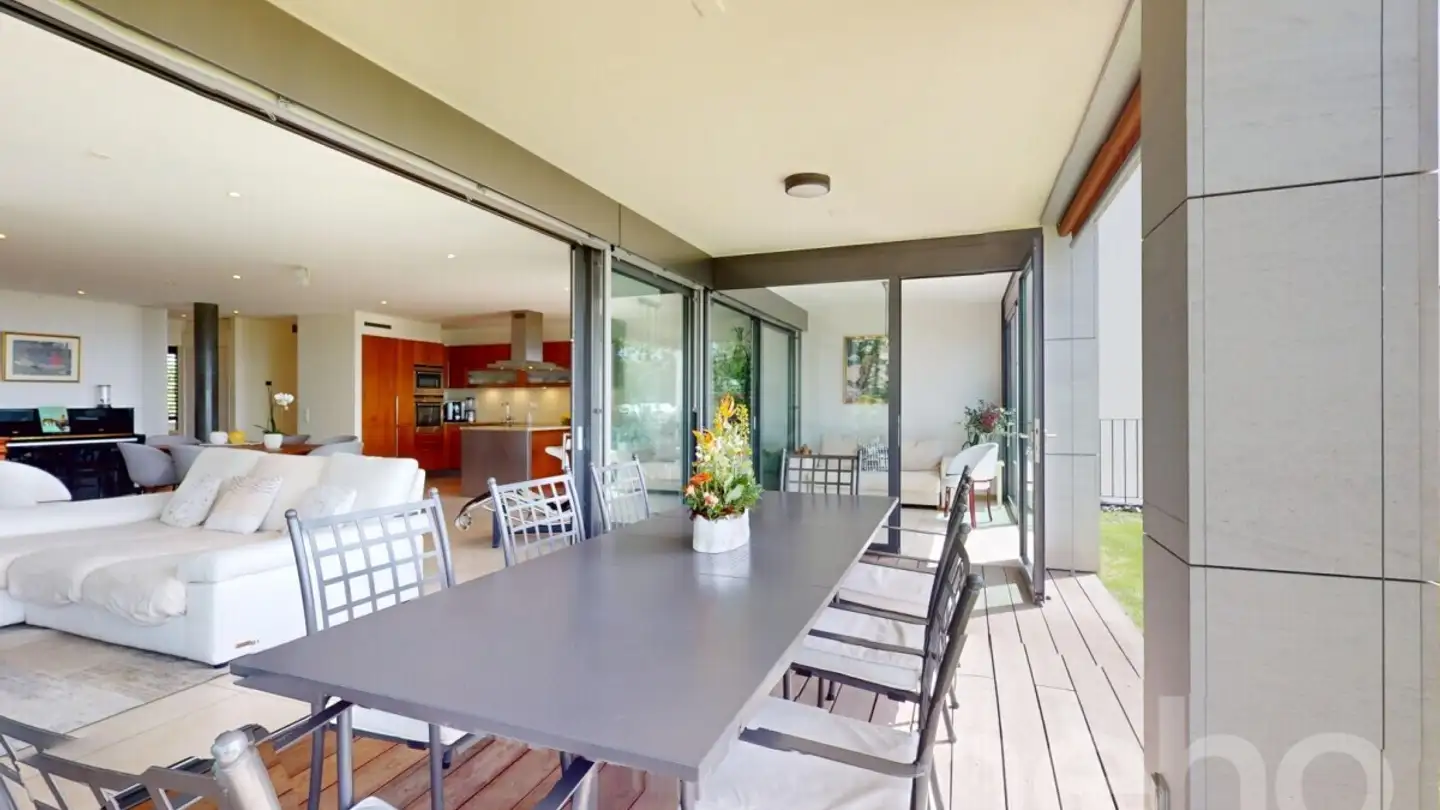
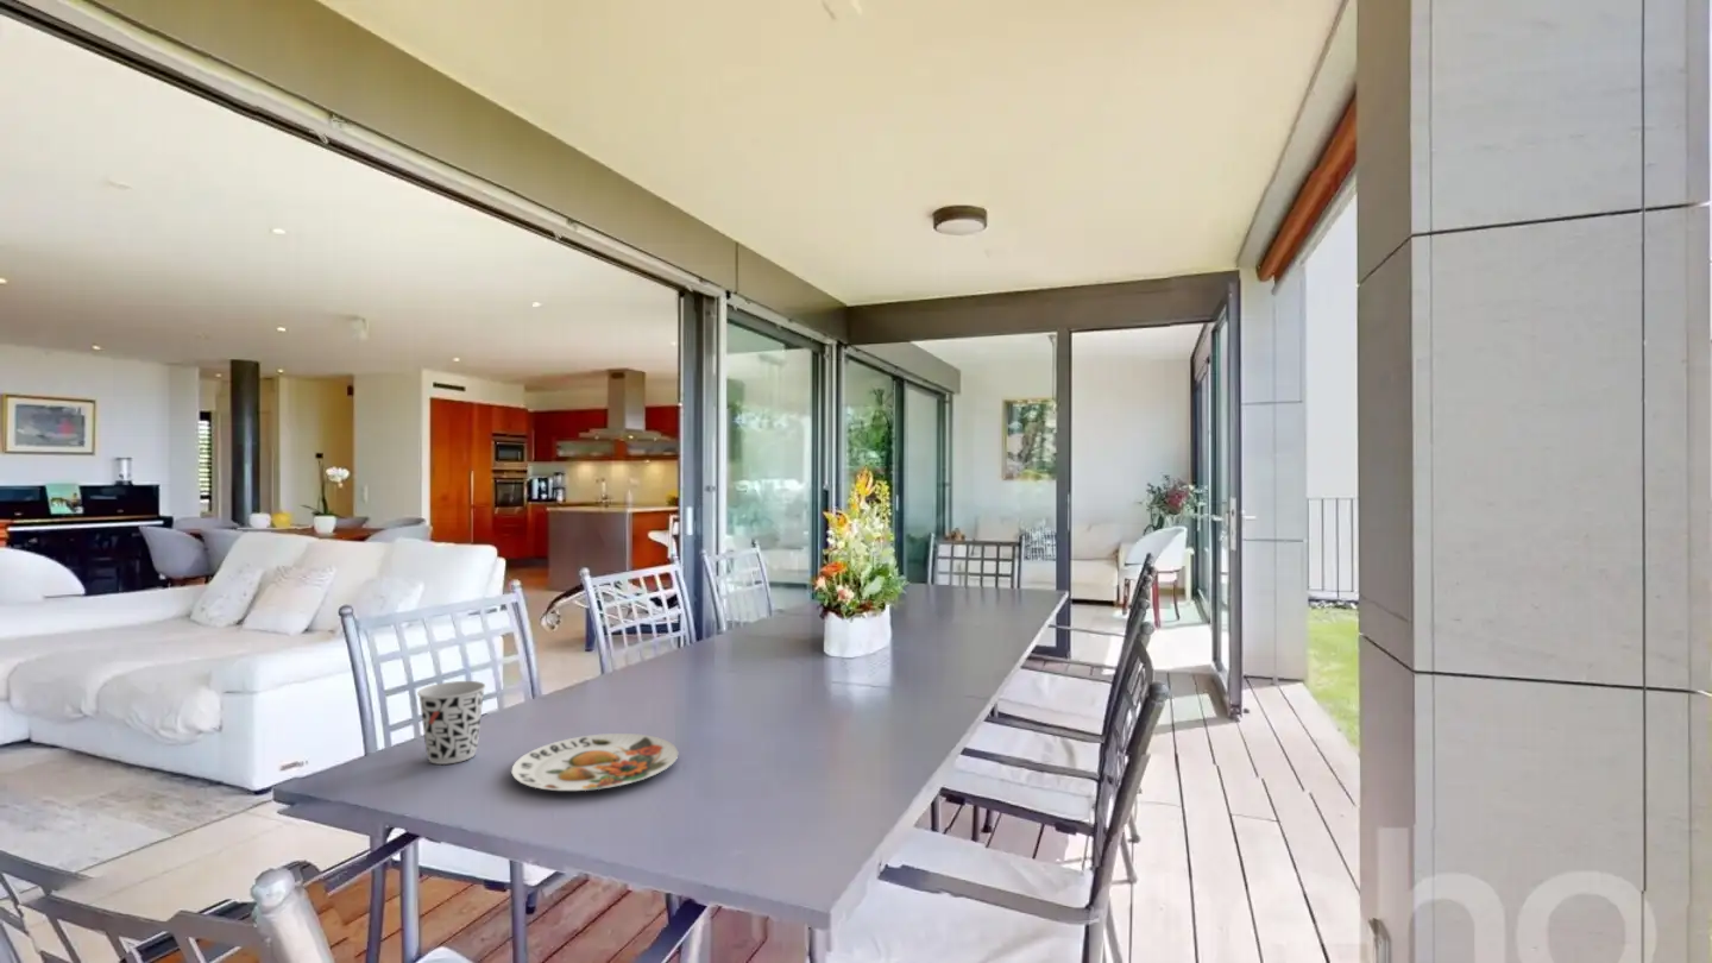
+ cup (452, 722)
+ plate (597, 762)
